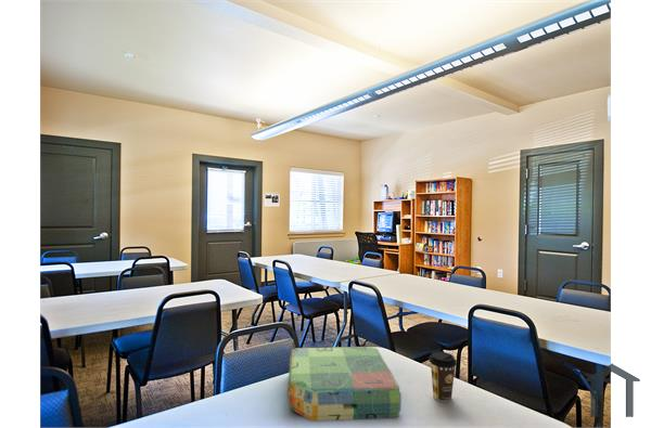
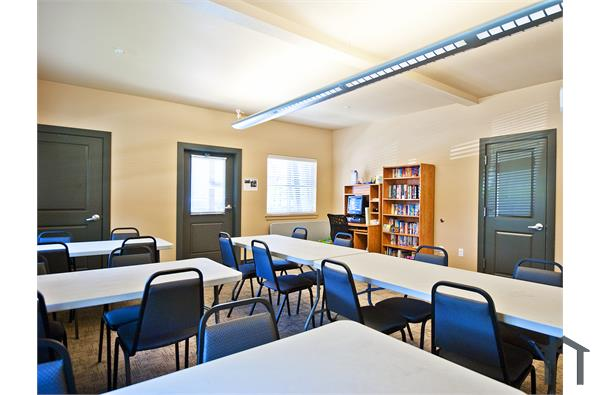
- coffee cup (442, 376)
- board game (339, 378)
